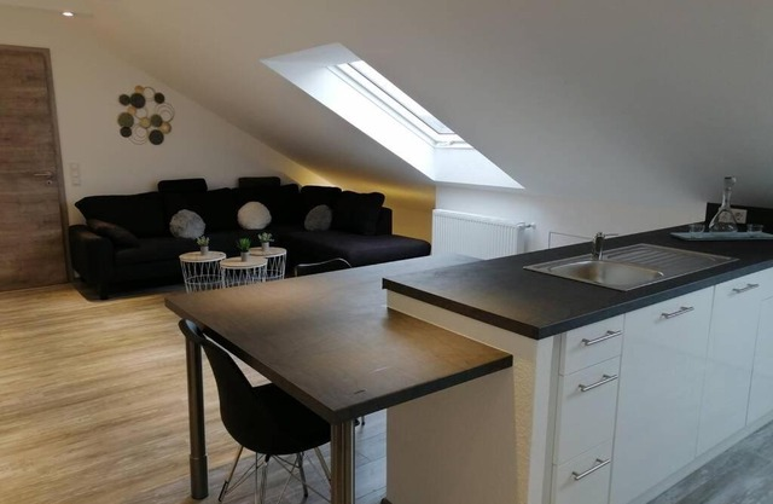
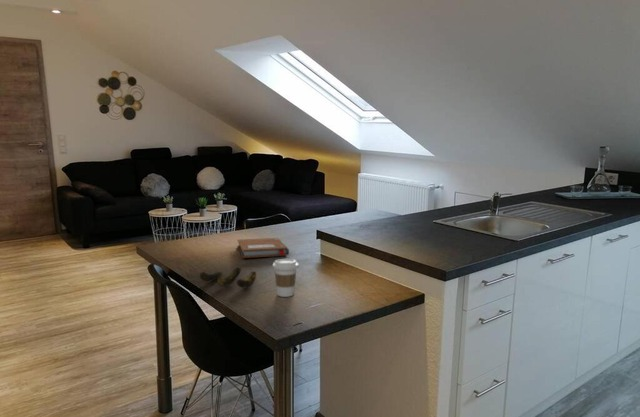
+ banana (230, 276)
+ coffee cup (285, 277)
+ notebook (262, 247)
